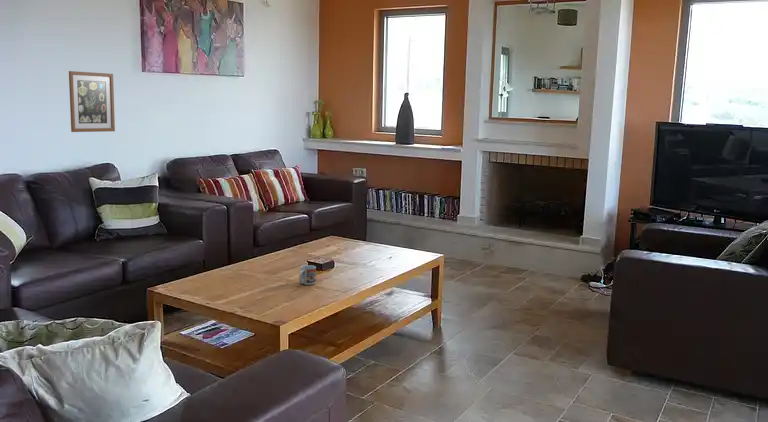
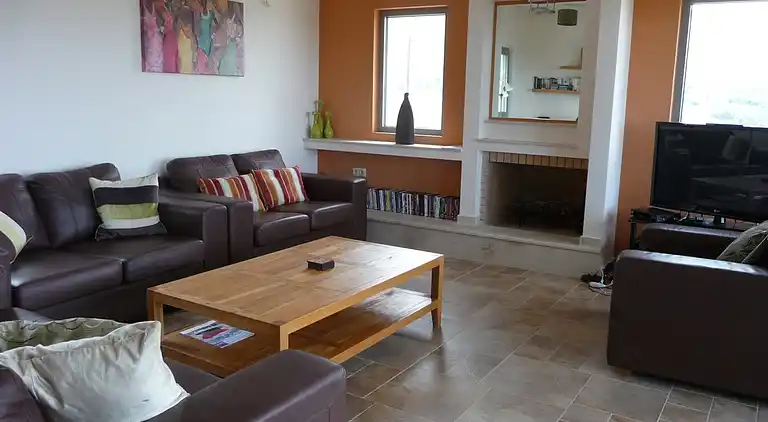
- wall art (92, 102)
- cup (306, 275)
